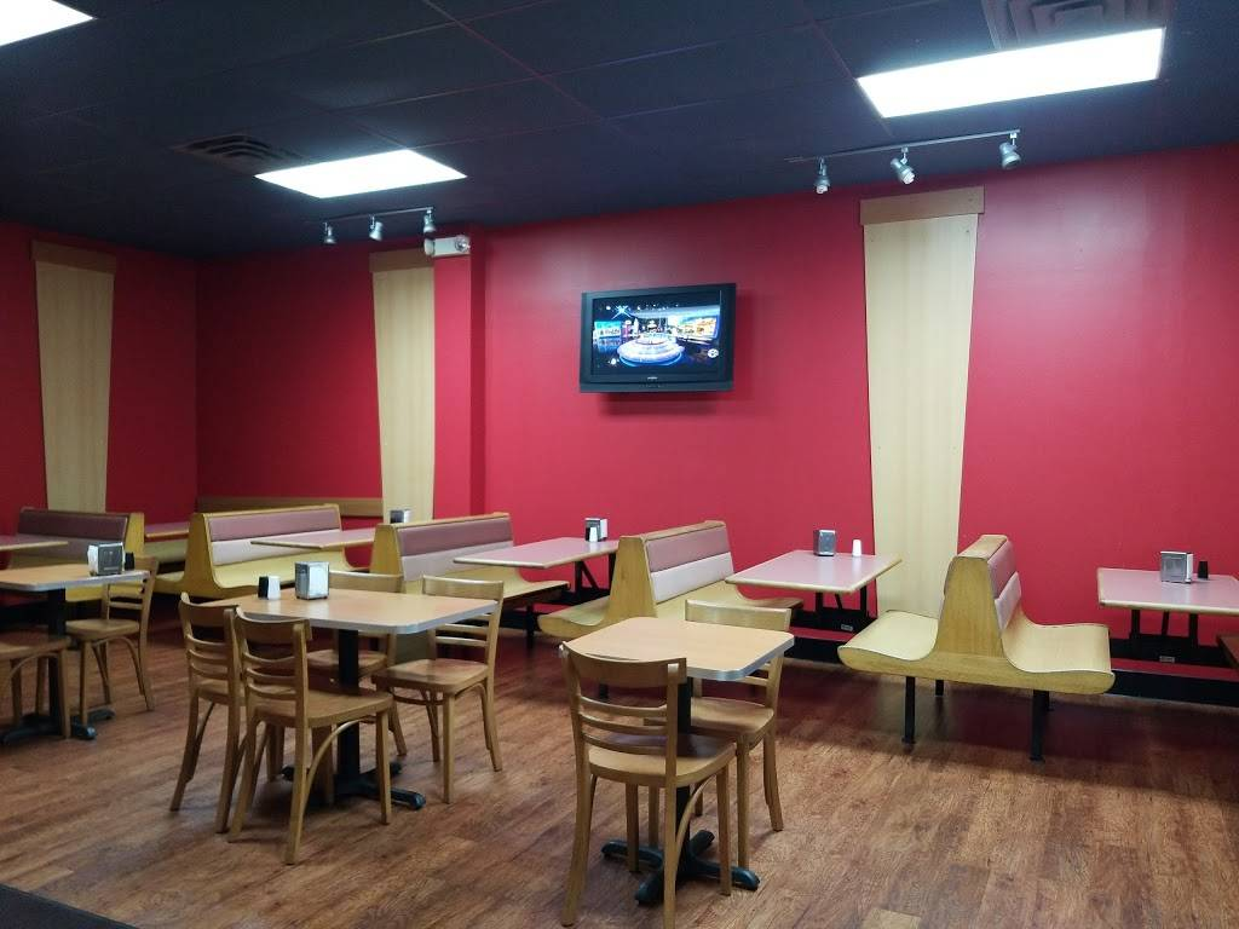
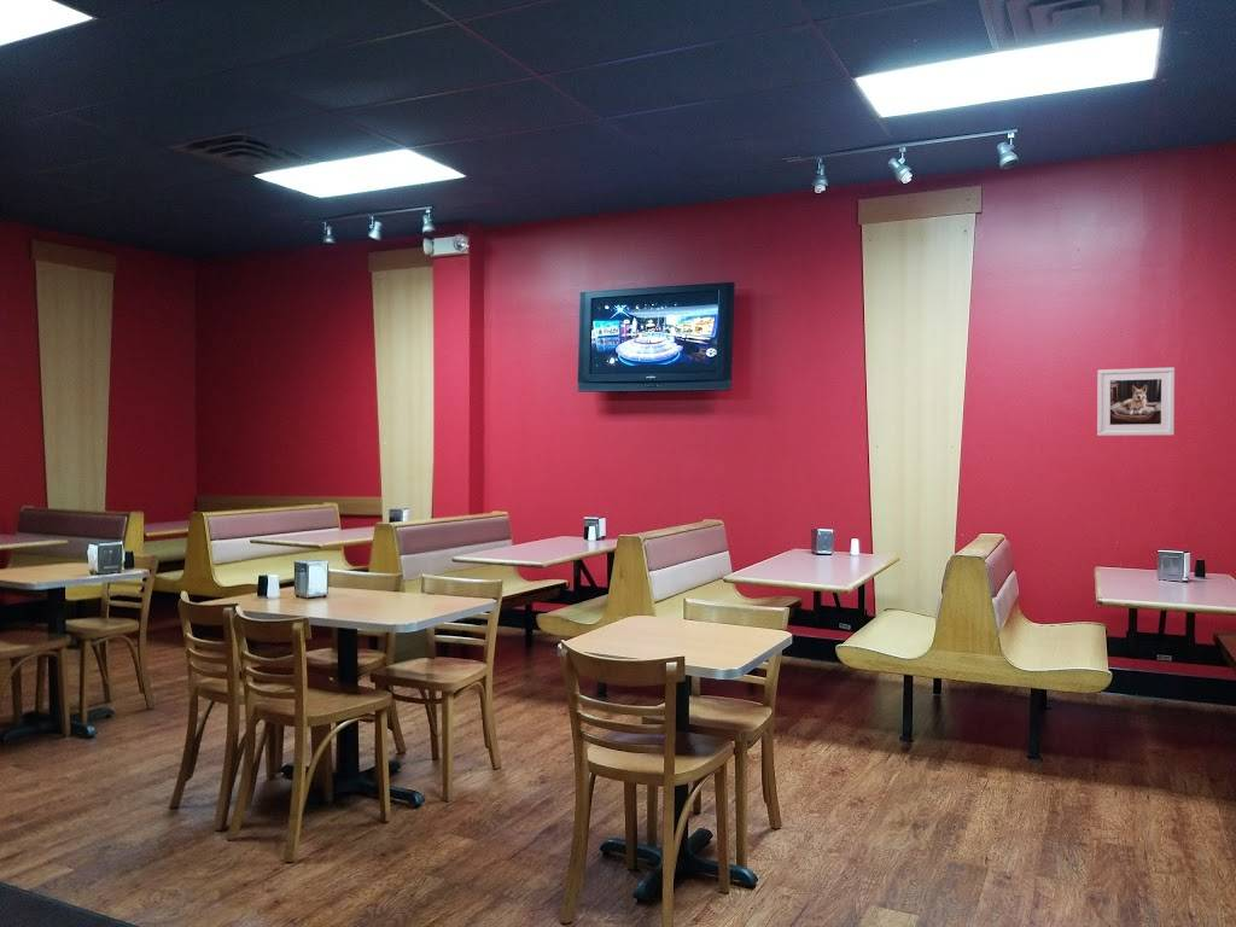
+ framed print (1135, 402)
